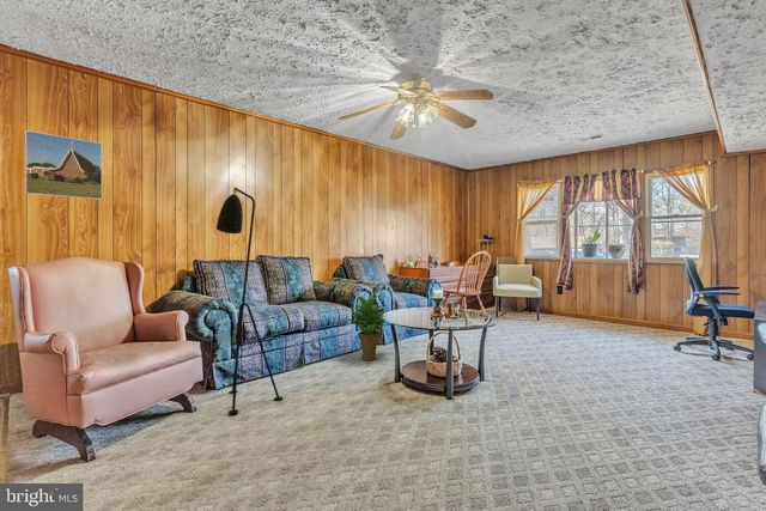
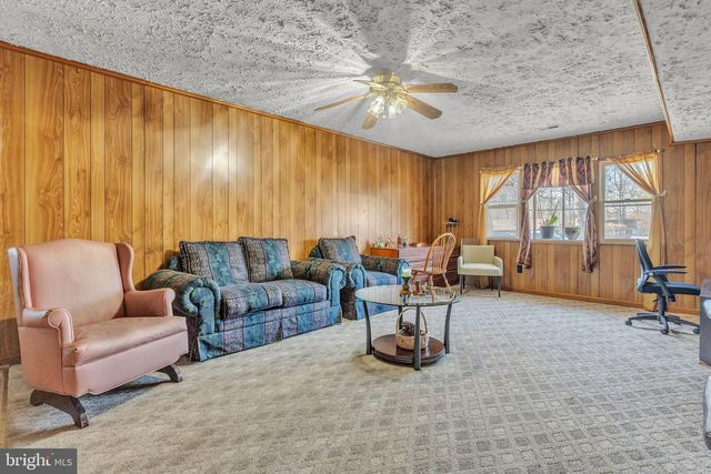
- floor lamp (243, 291)
- potted plant (369, 326)
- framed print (65, 166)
